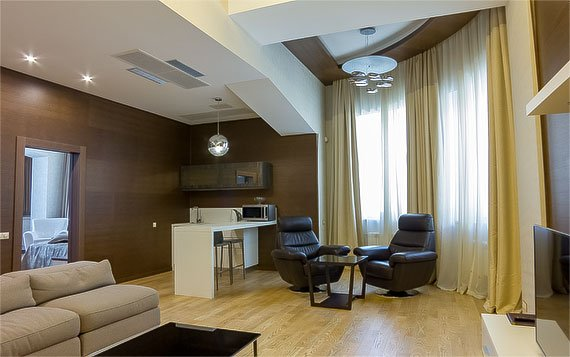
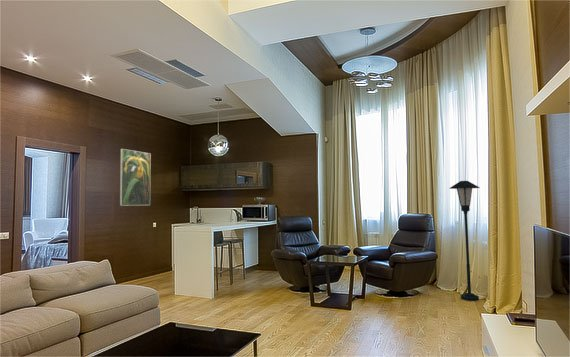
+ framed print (136, 178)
+ floor lamp (466, 239)
